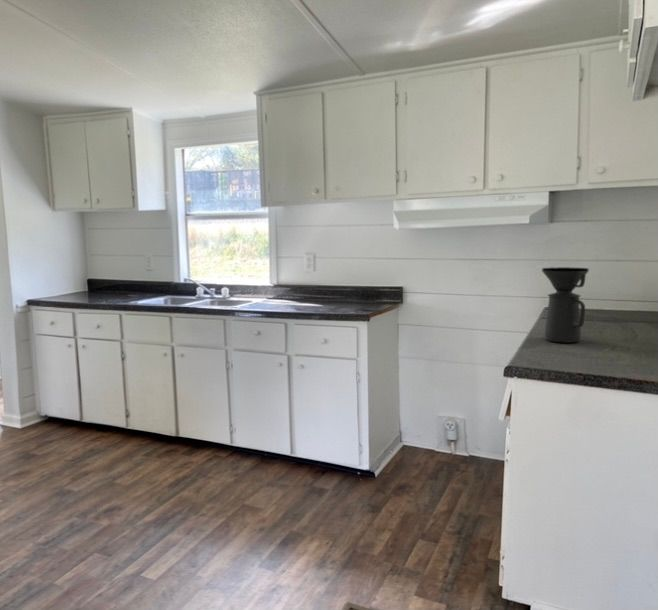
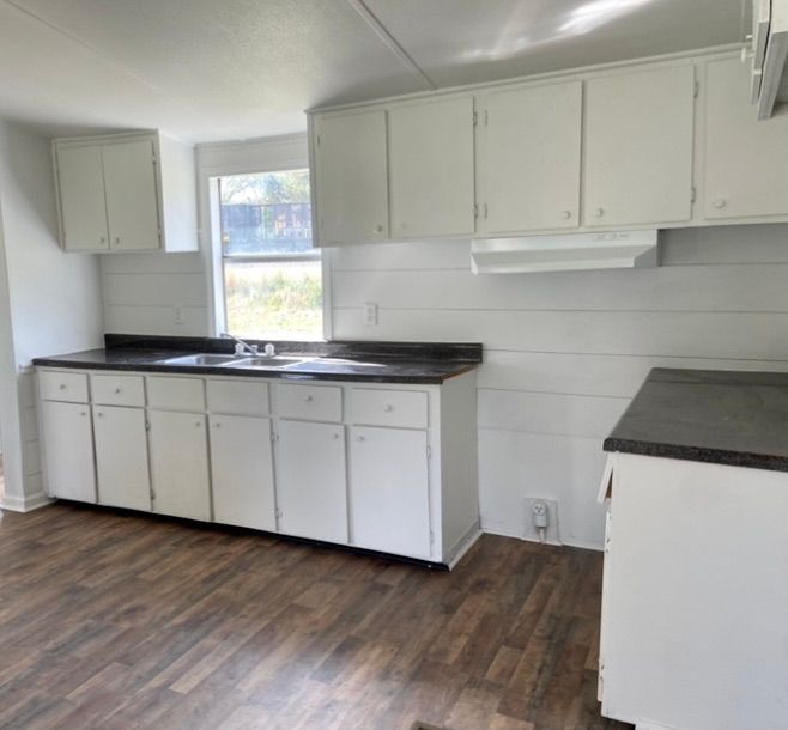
- coffee maker (563, 304)
